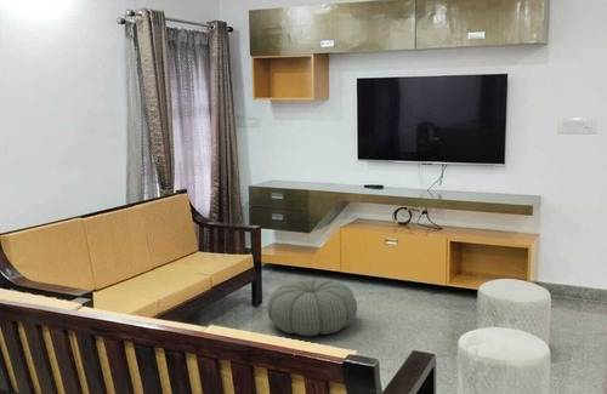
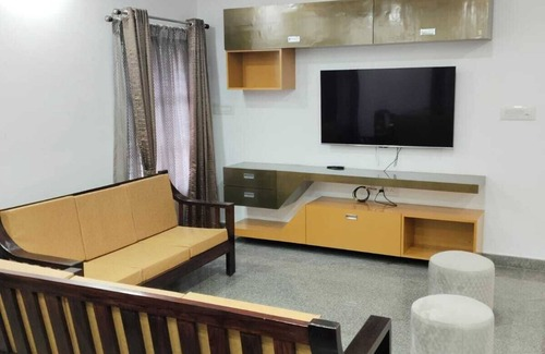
- pouf (311, 306)
